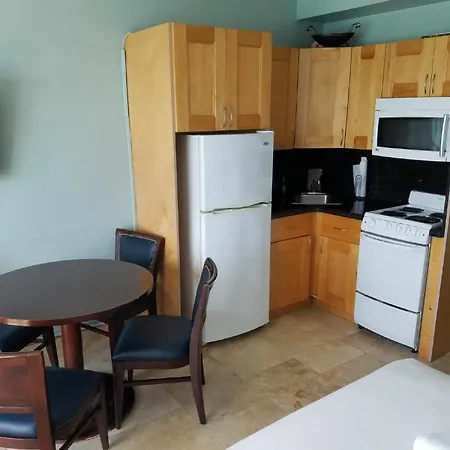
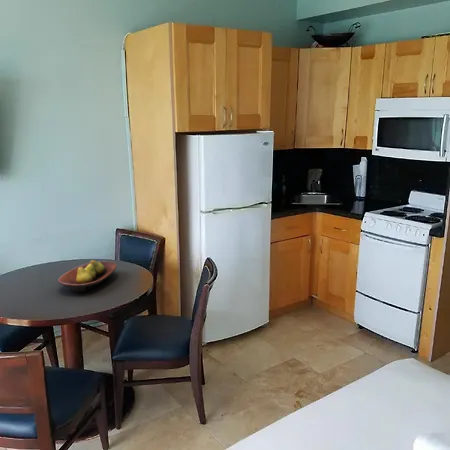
+ fruit bowl (88, 273)
